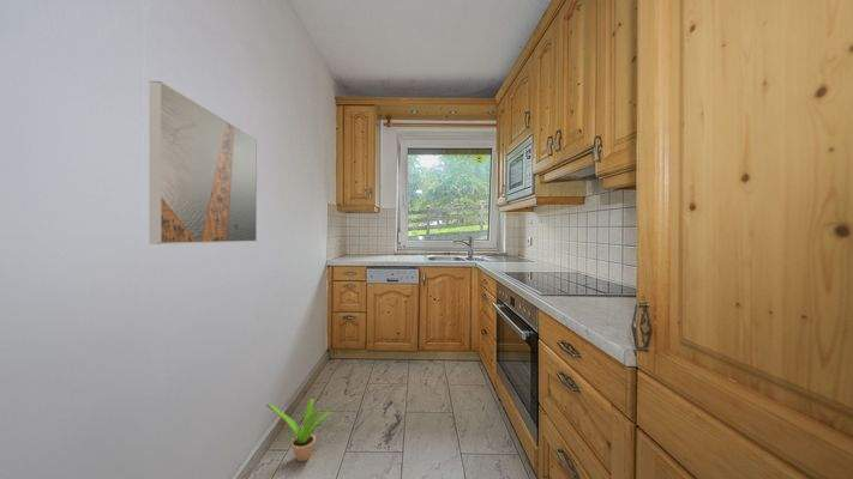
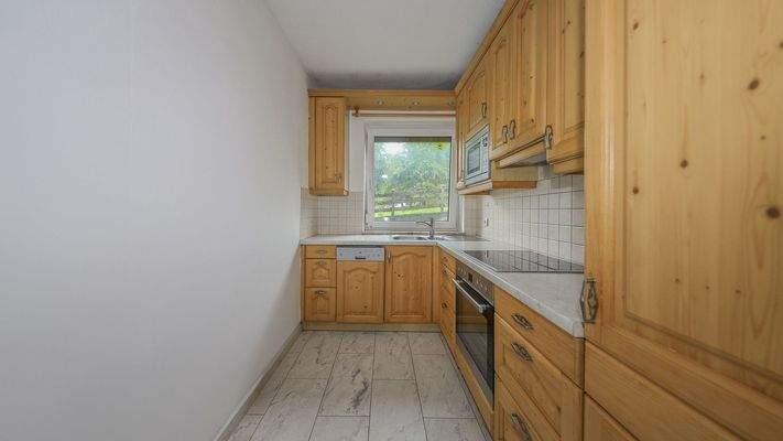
- potted plant (302, 426)
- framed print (215, 180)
